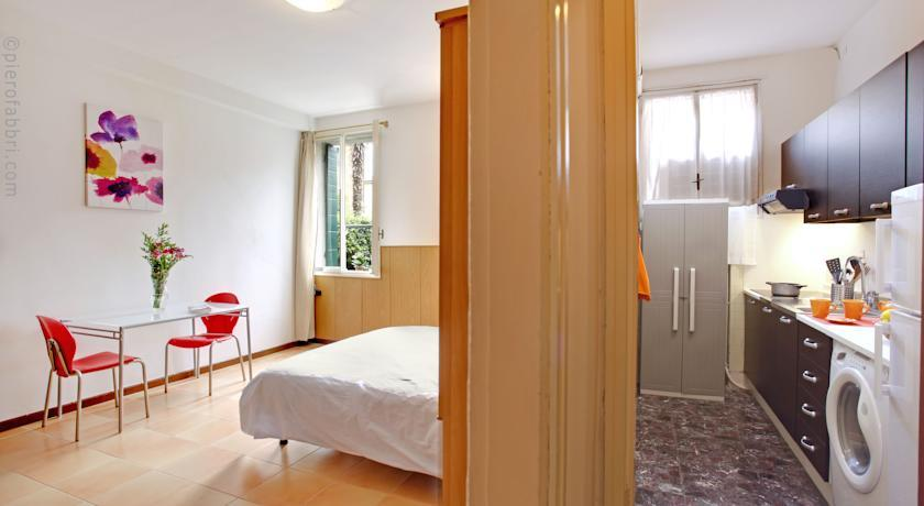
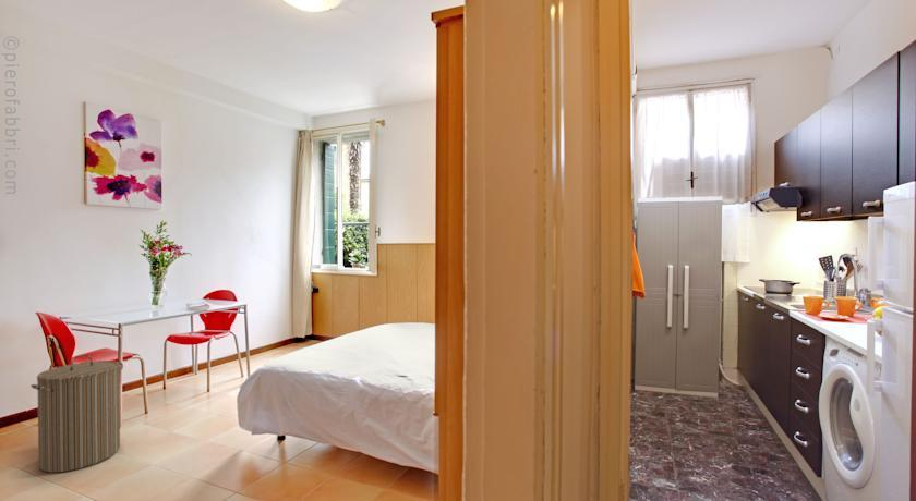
+ laundry hamper (80, 405)
